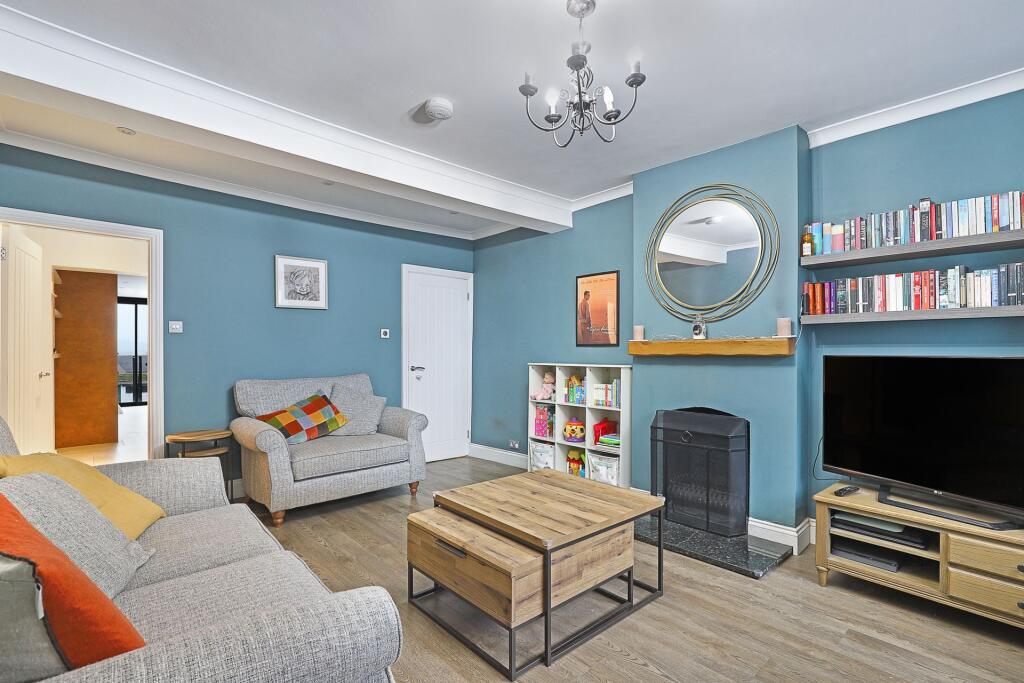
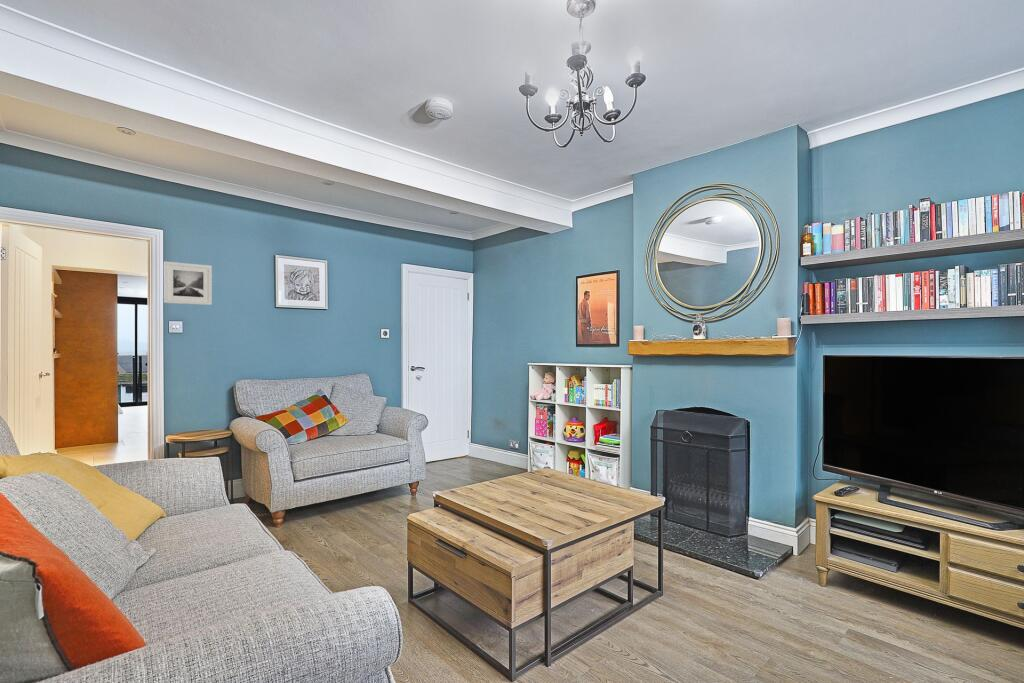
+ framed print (188, 283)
